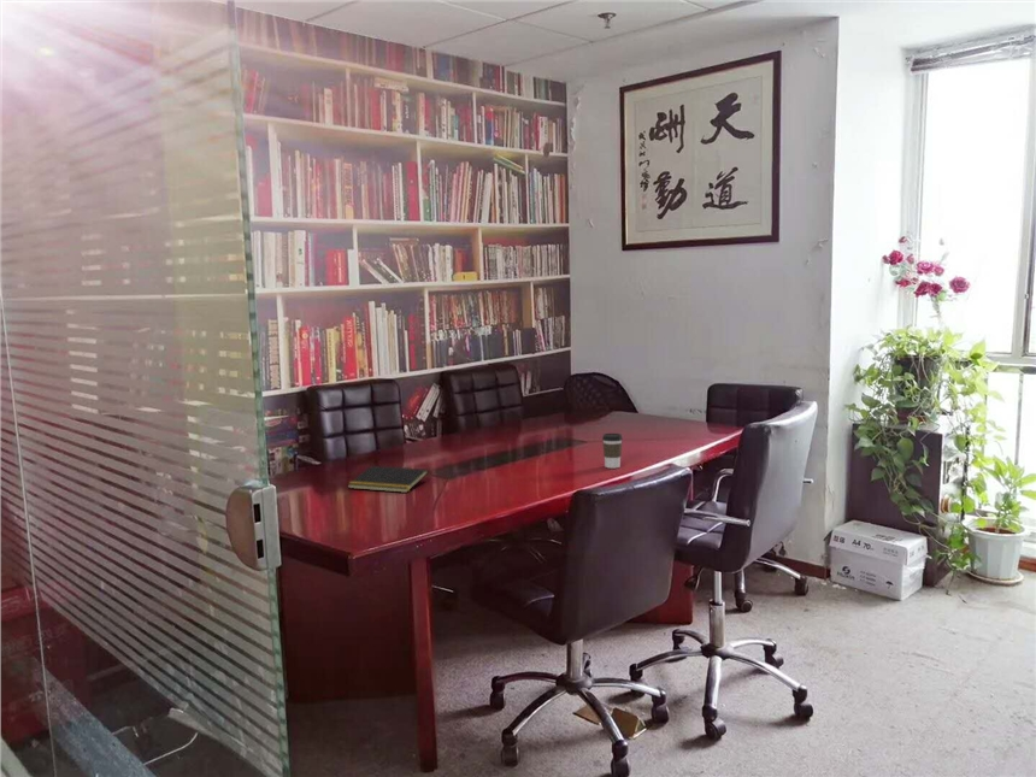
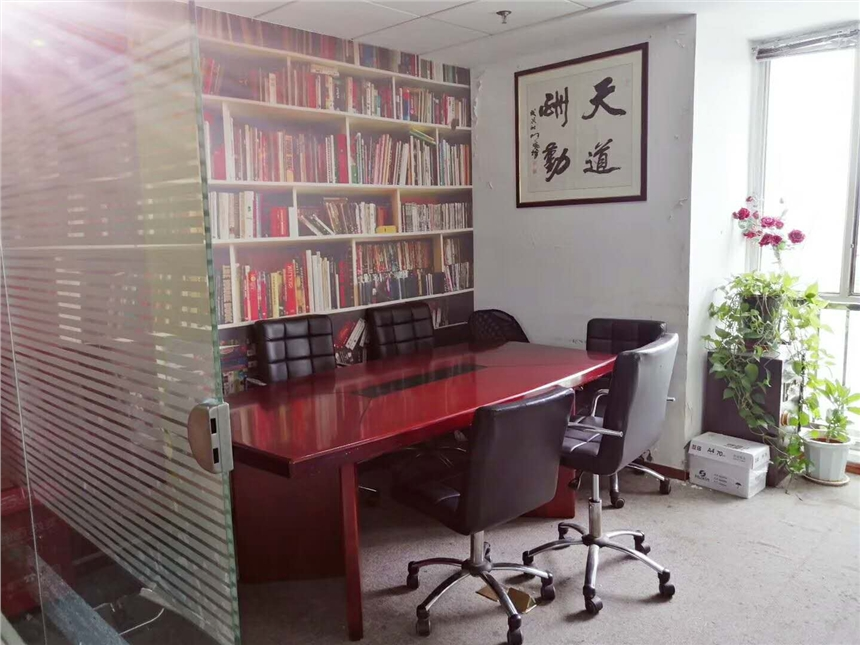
- notepad (388, 478)
- coffee cup (612, 451)
